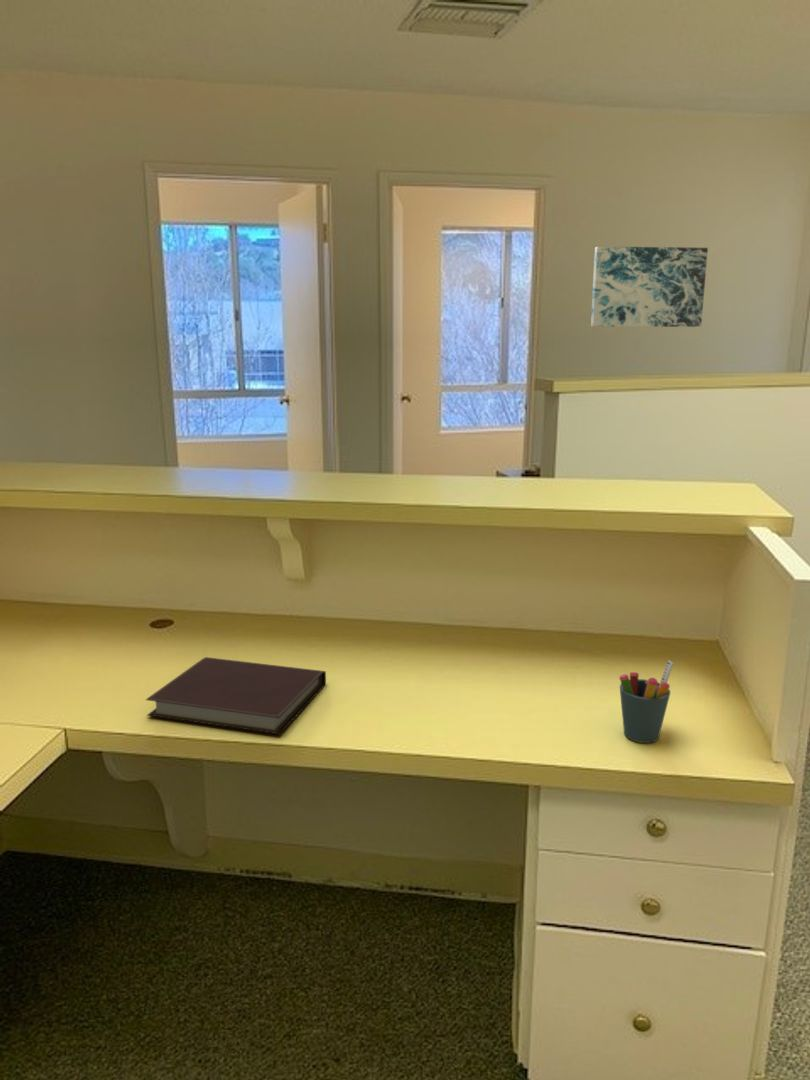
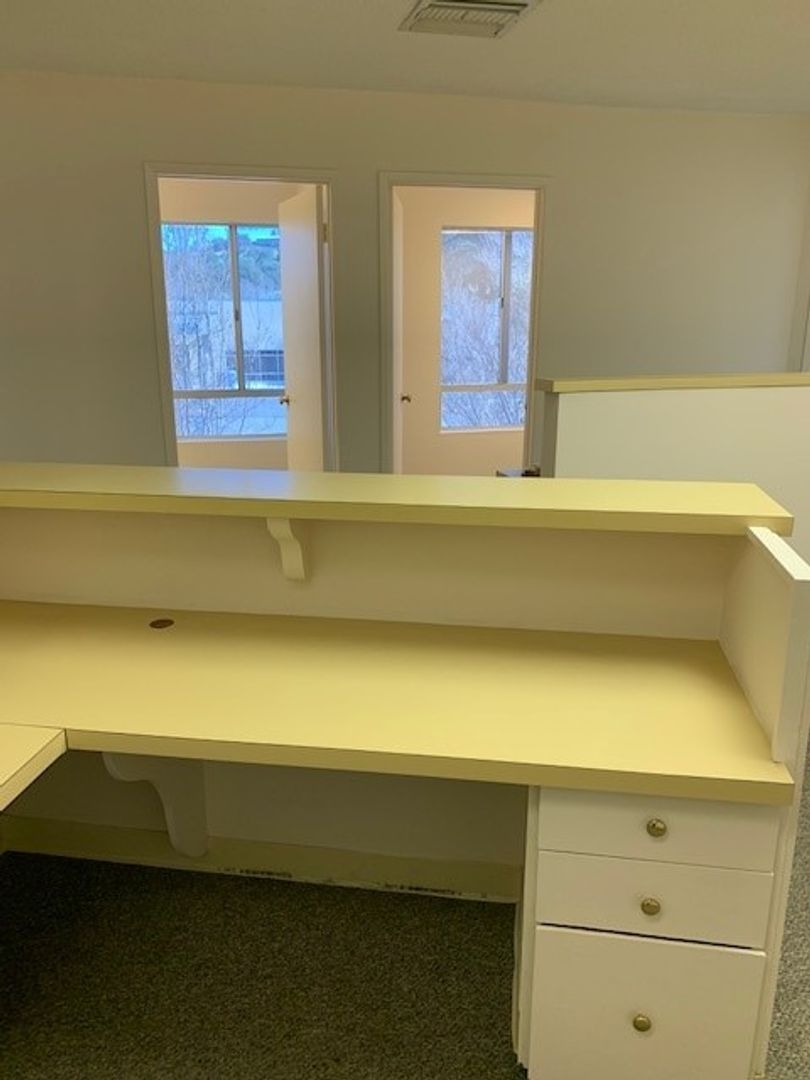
- pen holder (644, 699)
- notebook (240, 691)
- wall art (648, 287)
